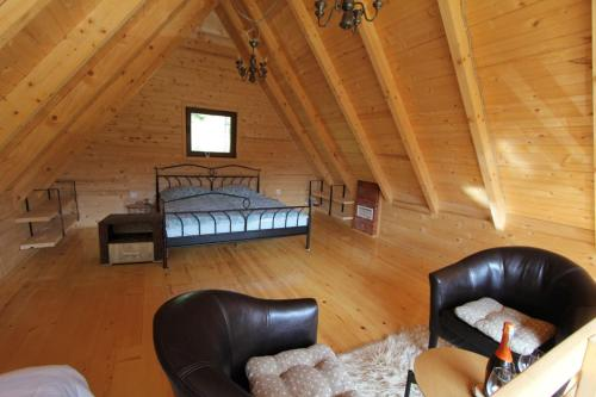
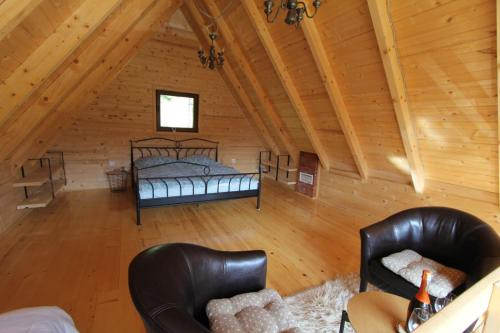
- nightstand (135, 237)
